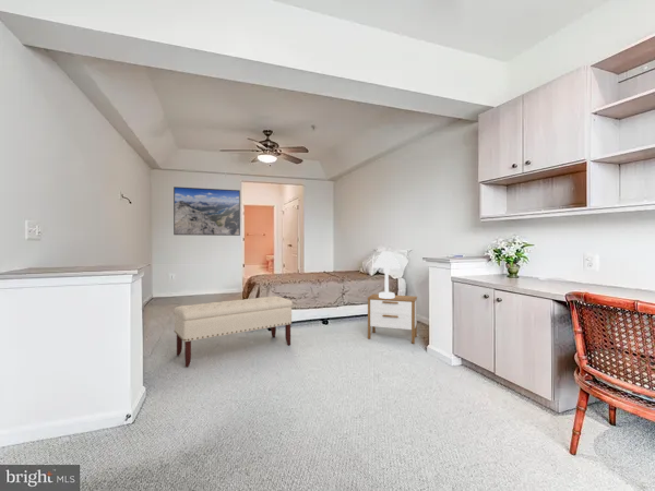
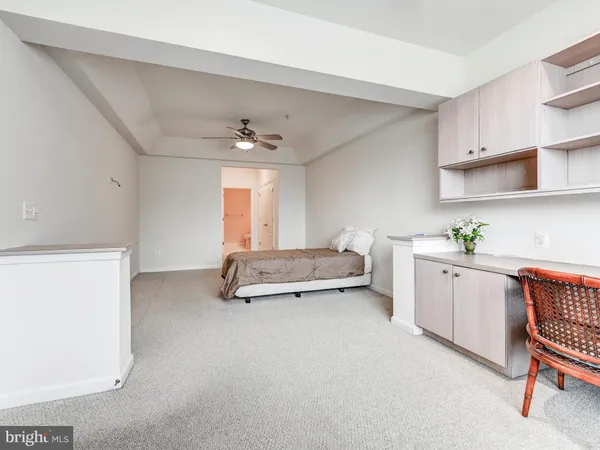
- bench (236, 325)
- lamp (386, 274)
- nightstand (392, 316)
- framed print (207, 212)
